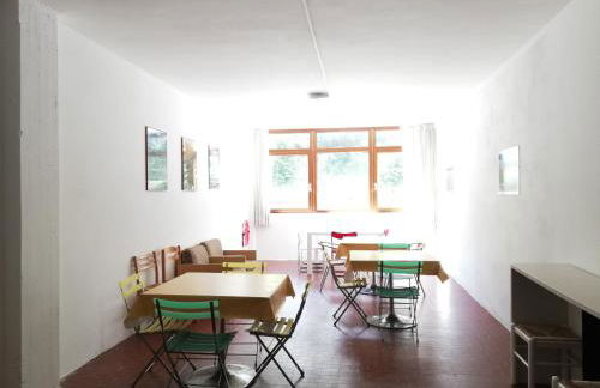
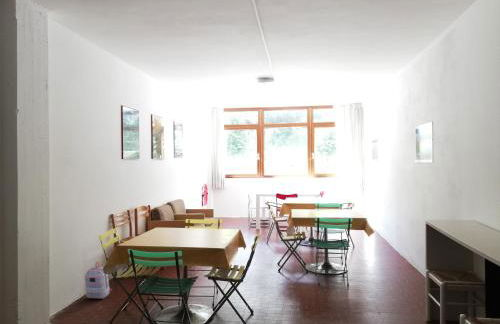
+ backpack (98, 279)
